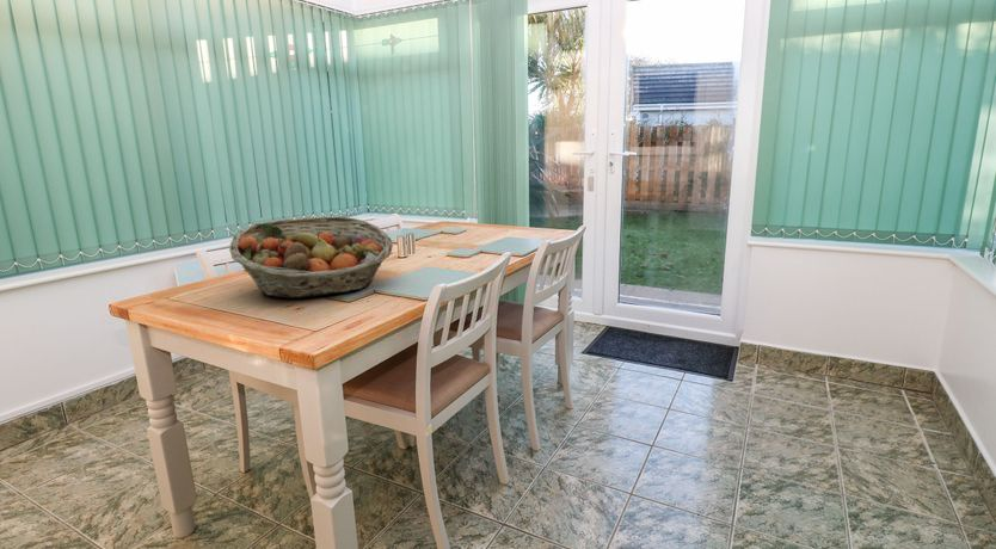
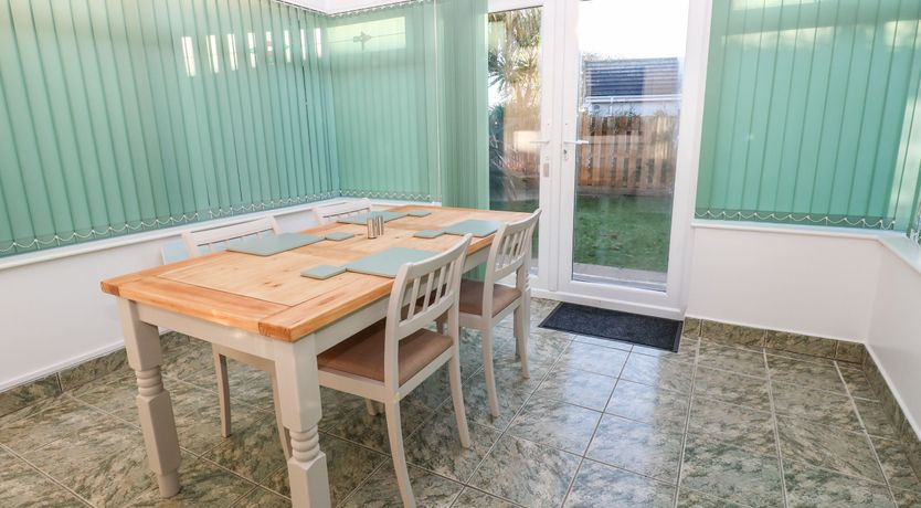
- fruit basket (315, 254)
